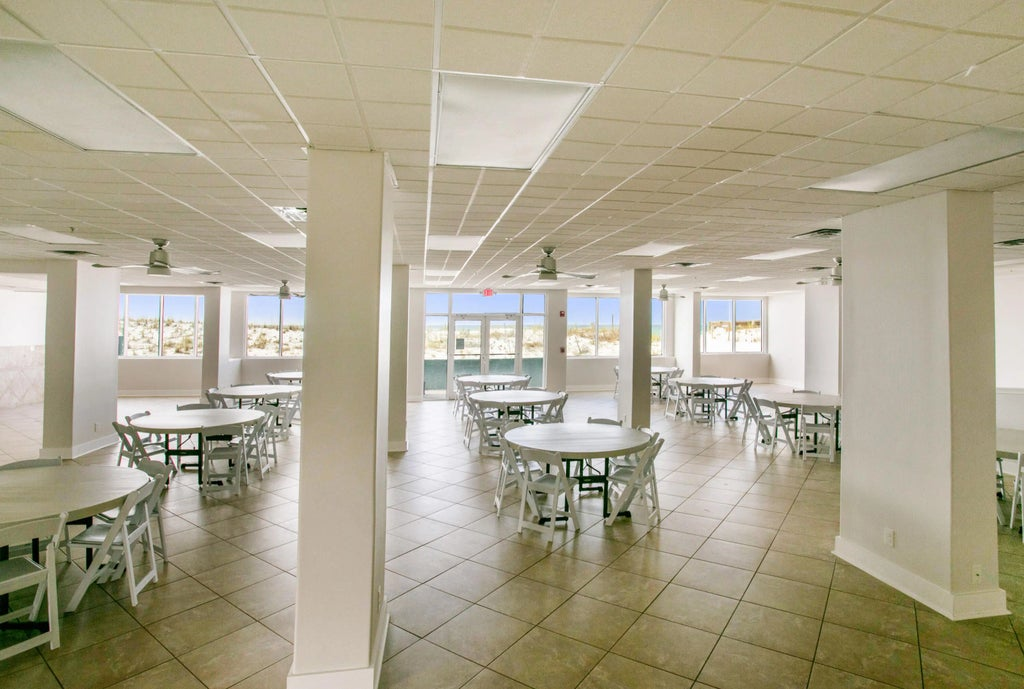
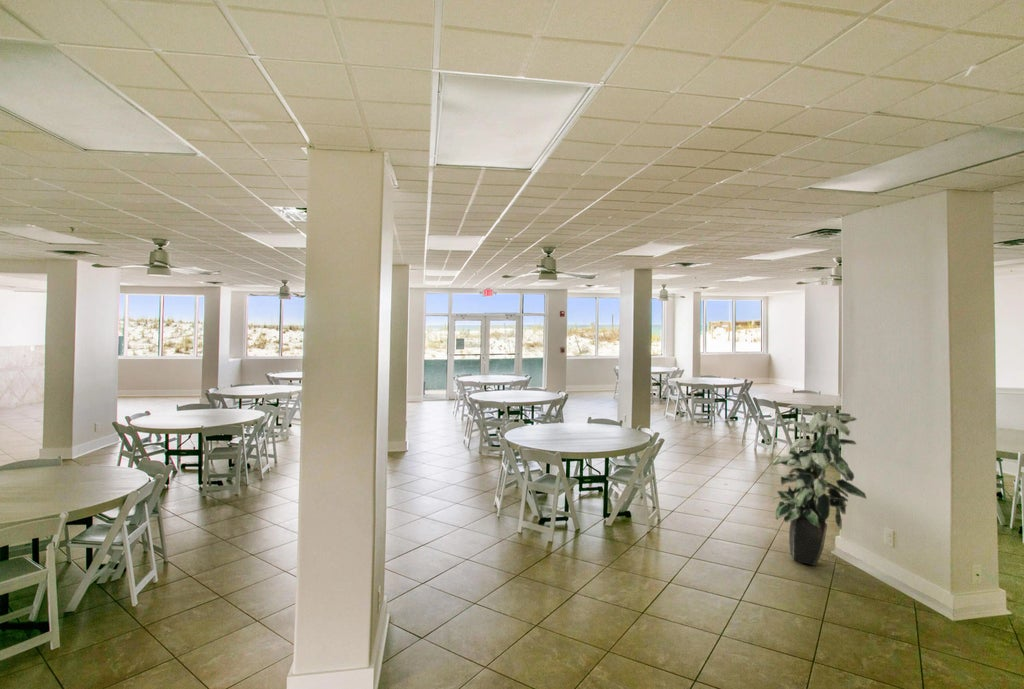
+ indoor plant (811, 482)
